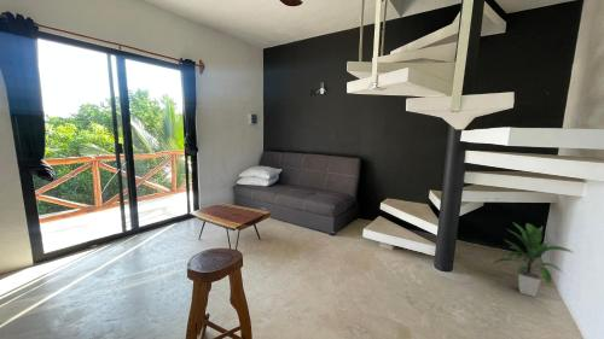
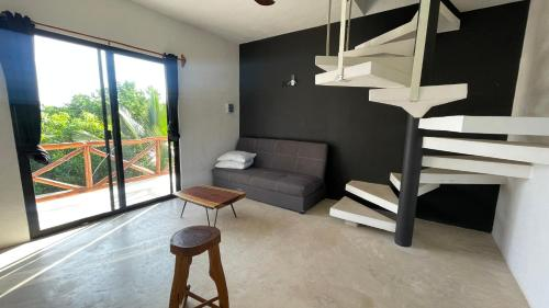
- indoor plant (528, 256)
